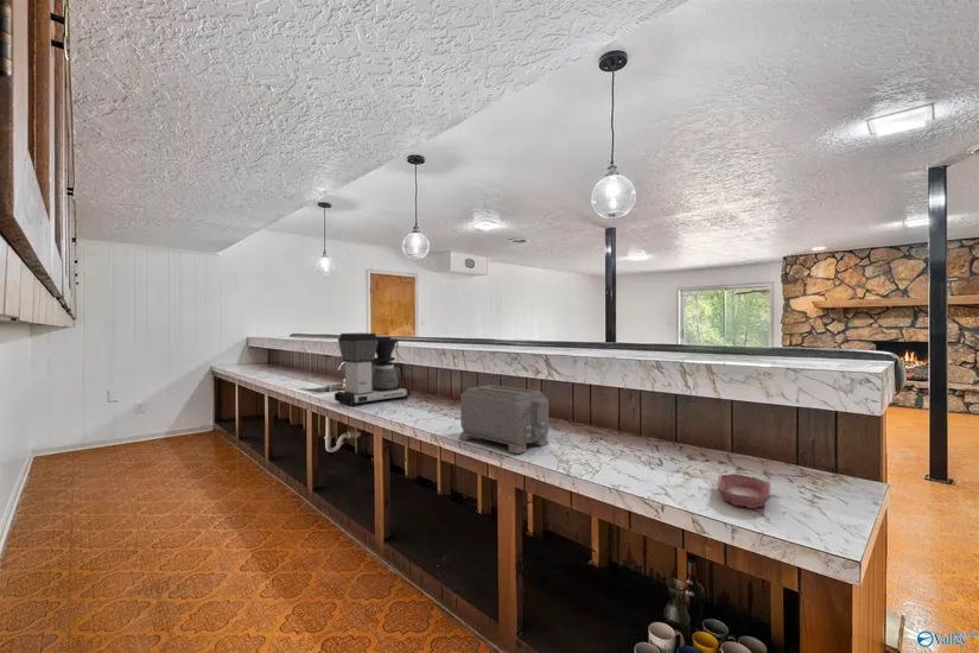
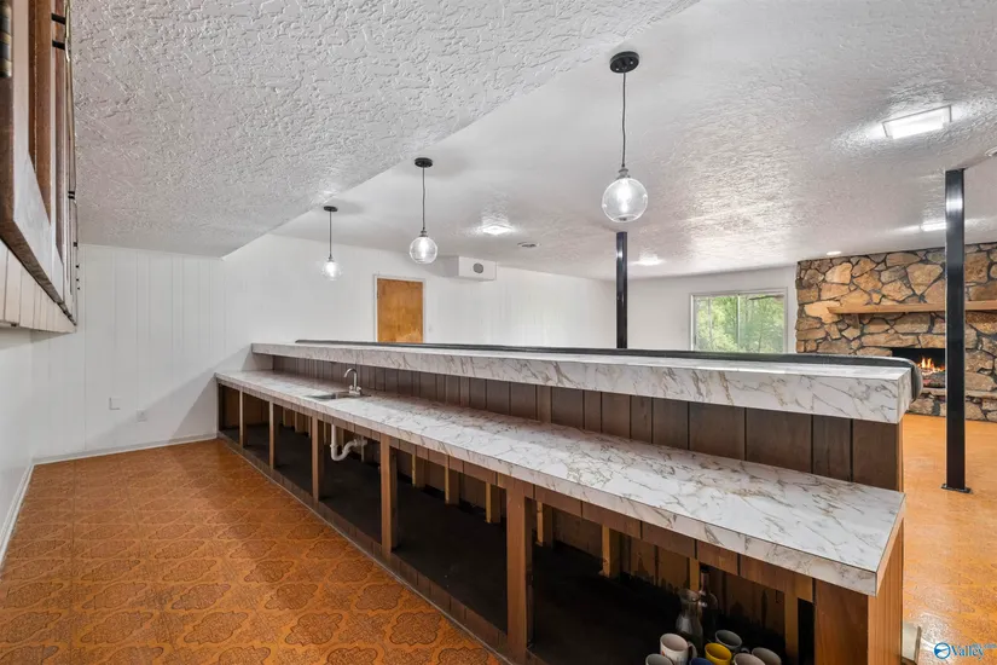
- bowl (743, 490)
- toaster (506, 416)
- coffee maker (371, 366)
